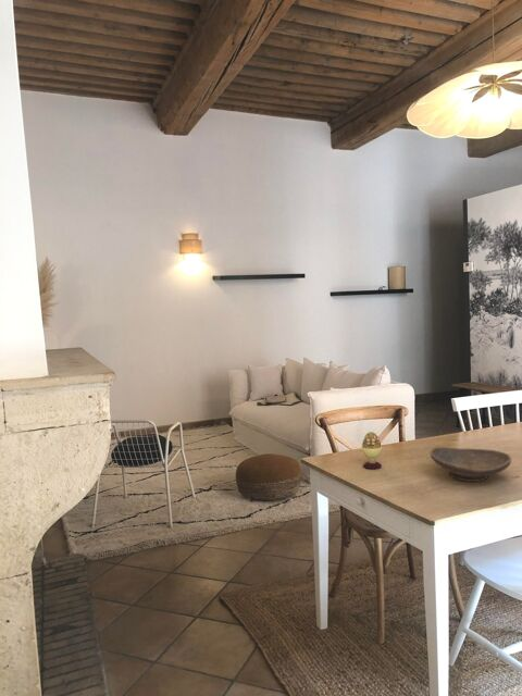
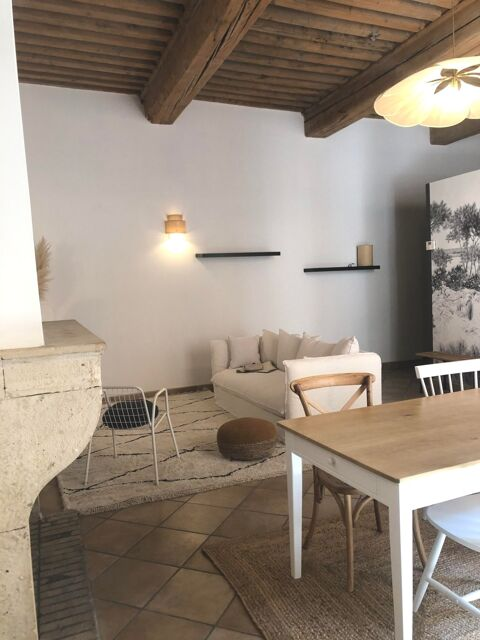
- decorative egg (371, 449)
- decorative bowl (470, 464)
